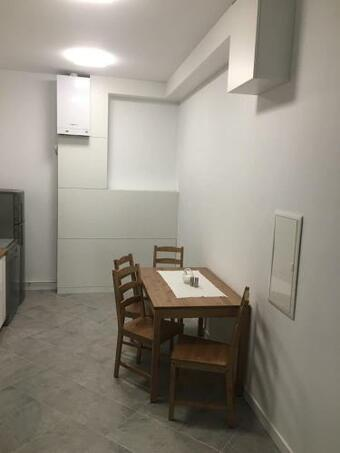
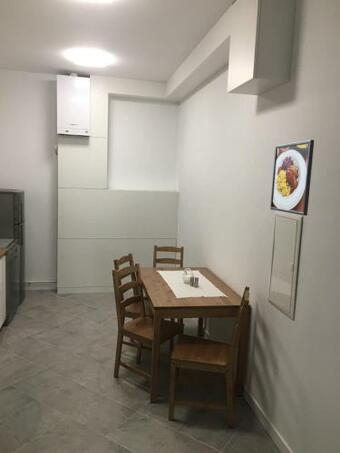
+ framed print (290, 178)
